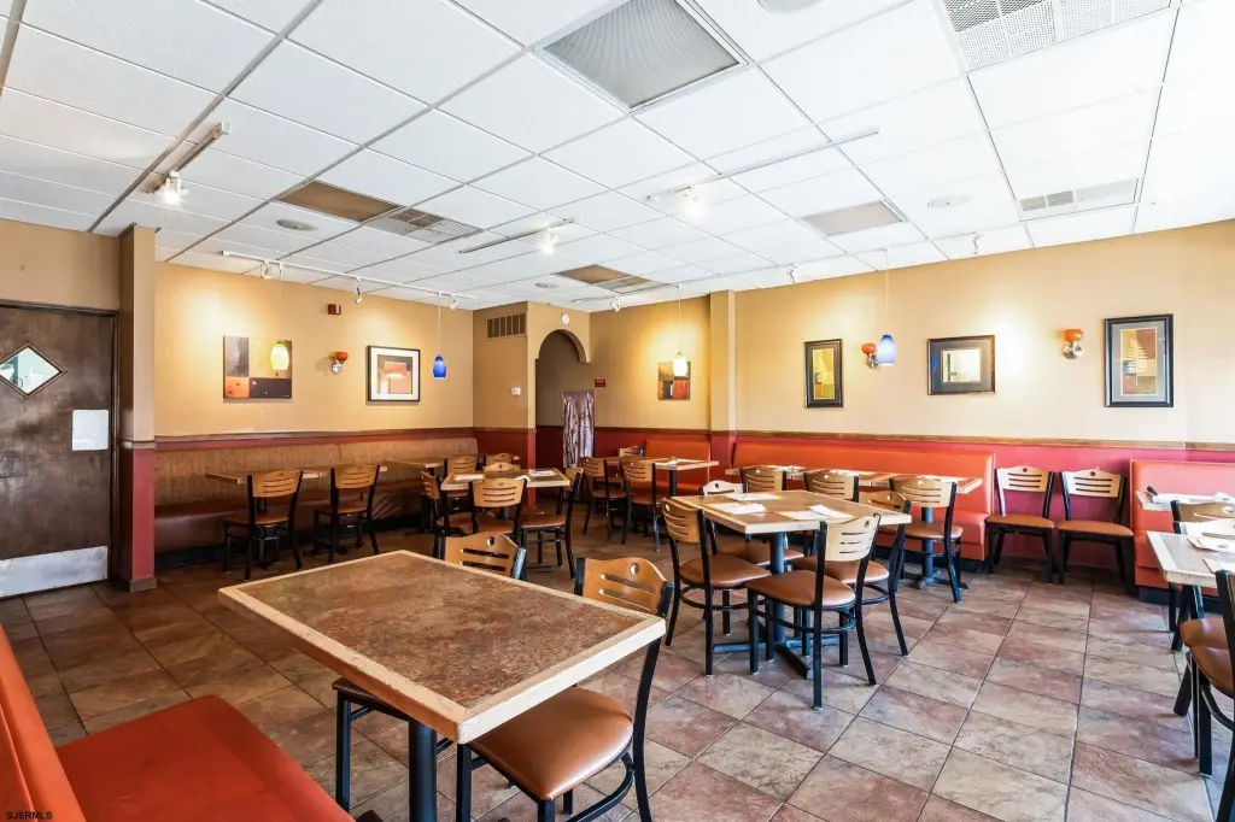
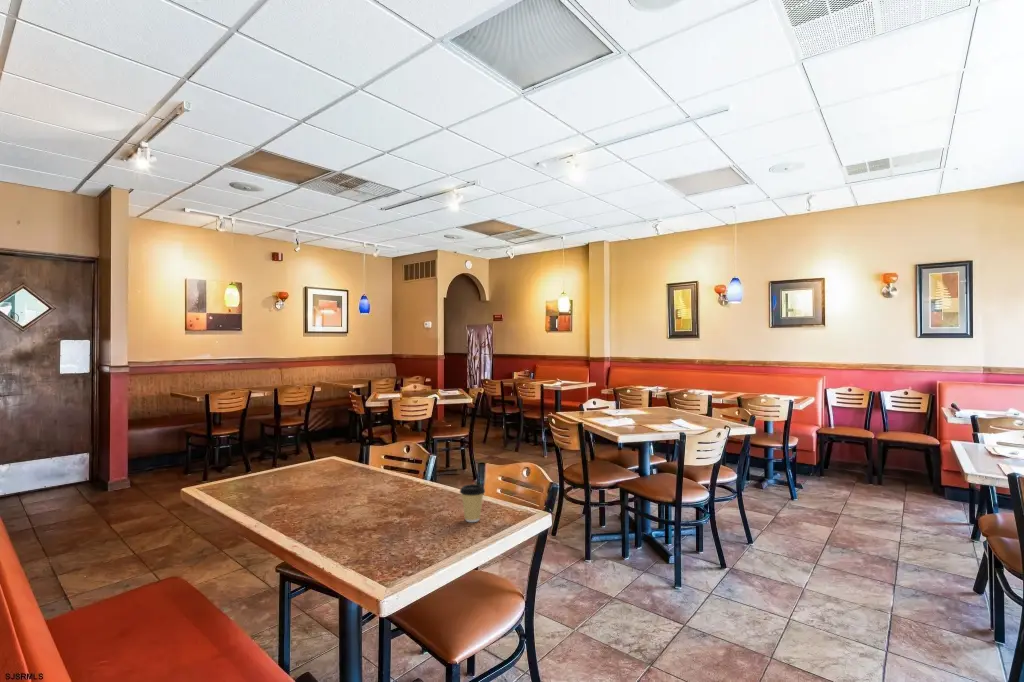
+ coffee cup (472, 502)
